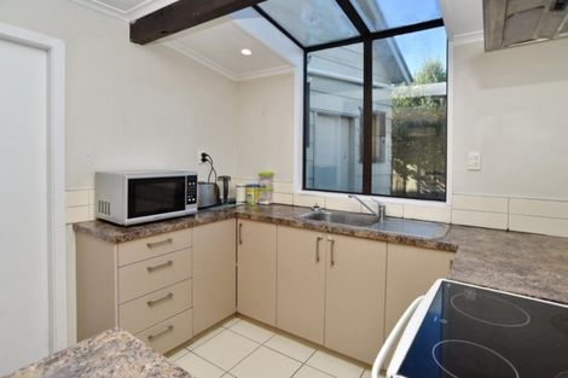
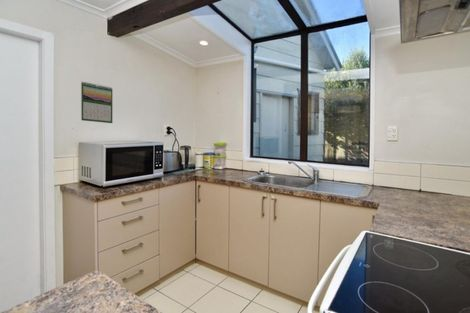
+ calendar (97, 102)
